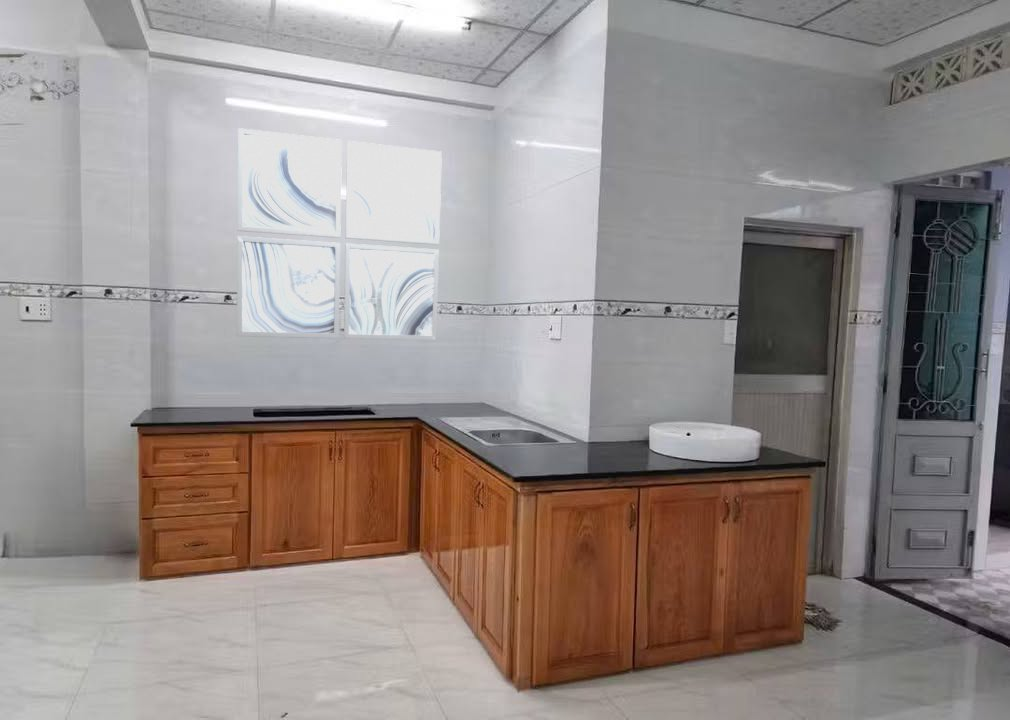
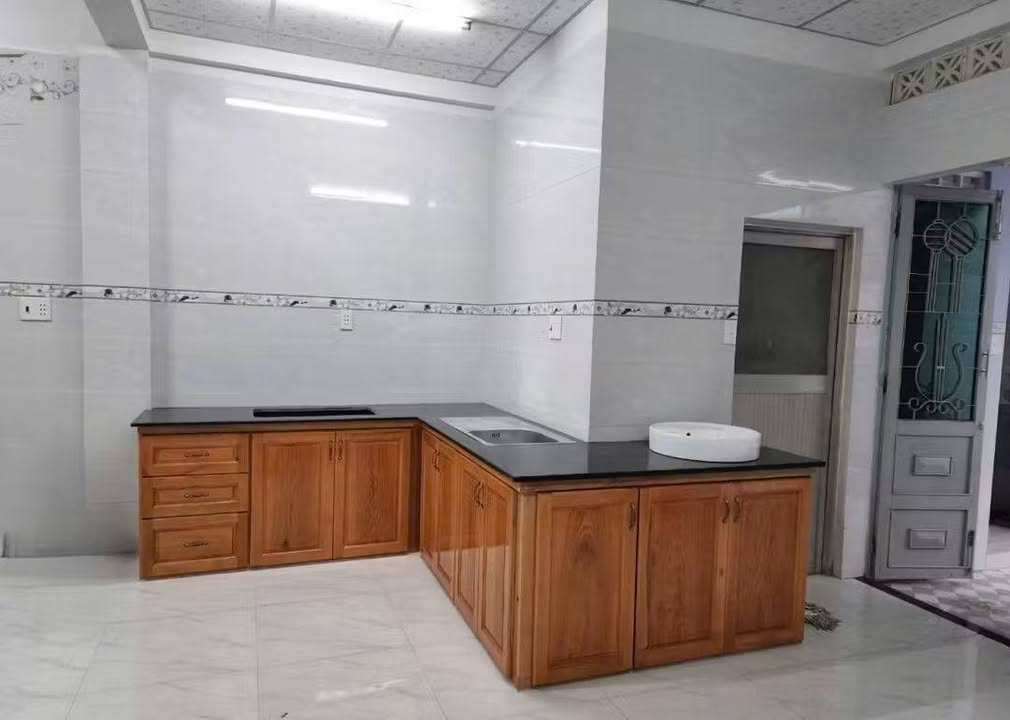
- wall art (339, 243)
